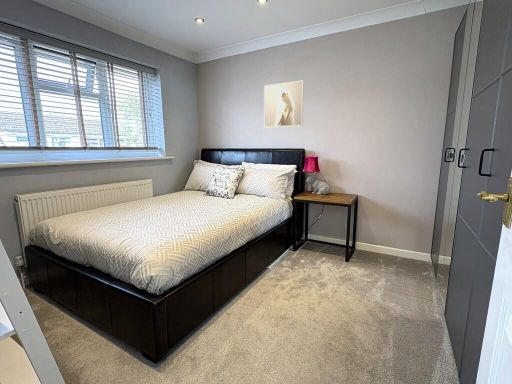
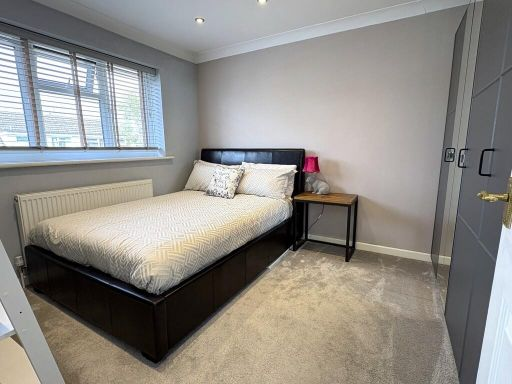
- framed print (283, 105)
